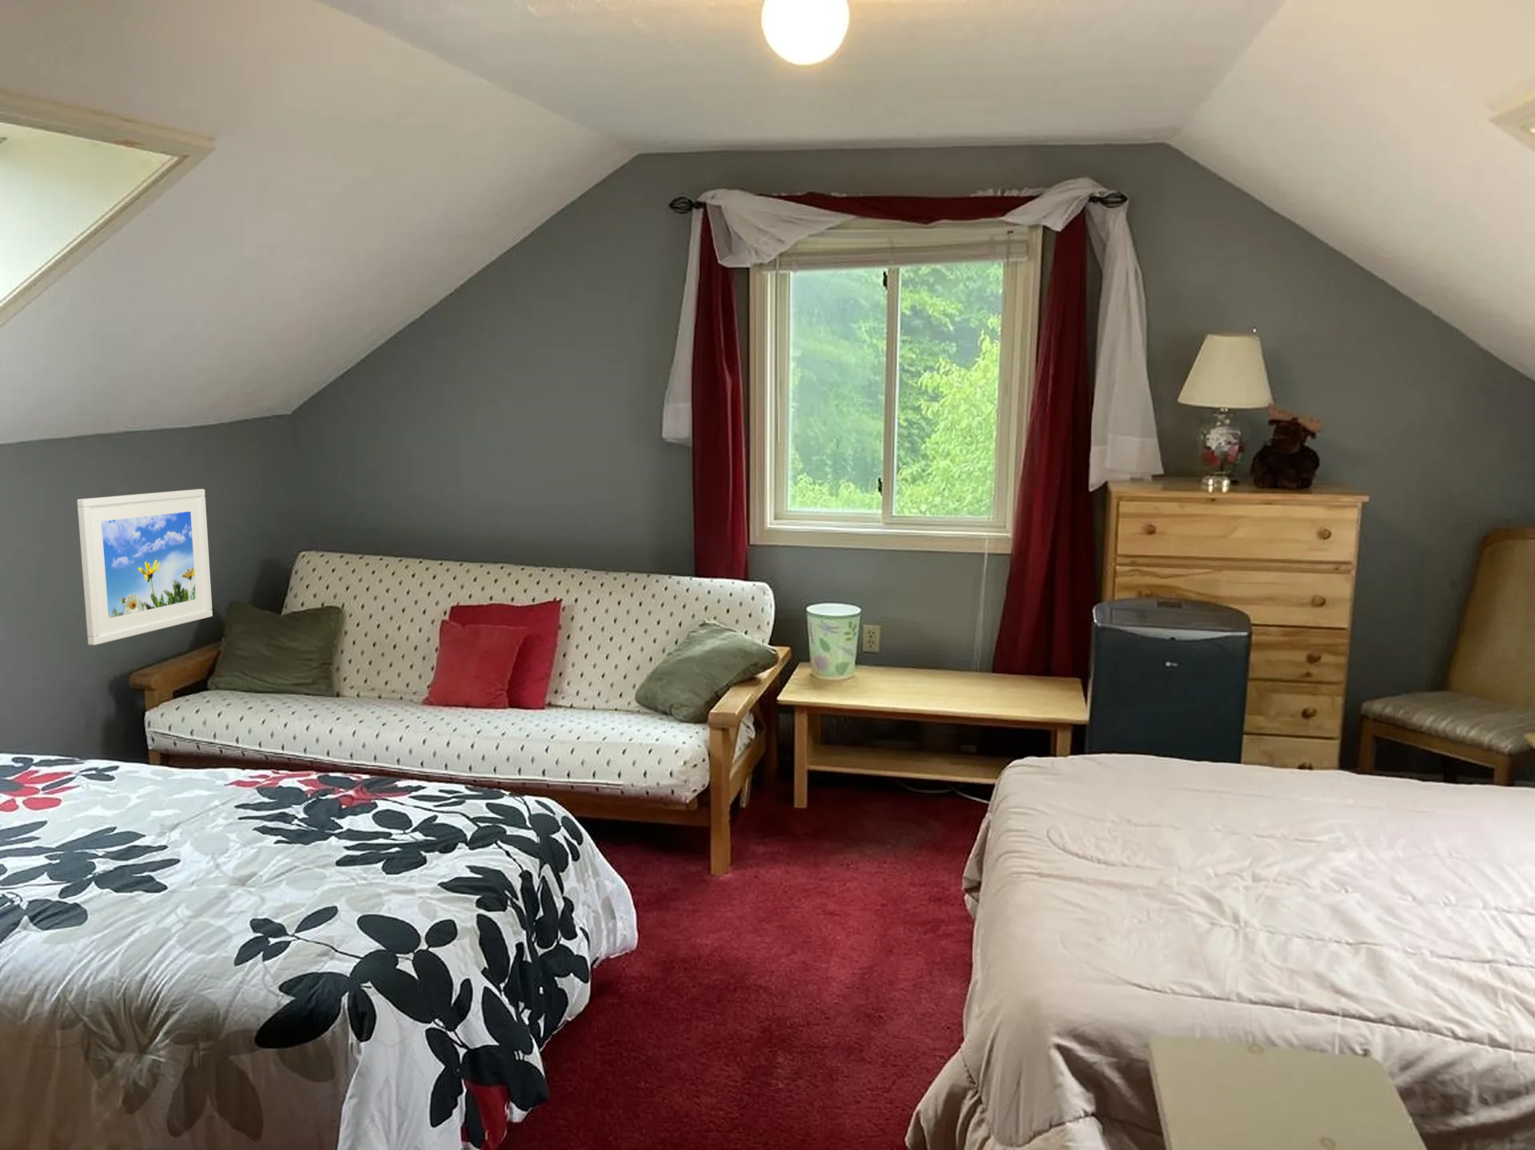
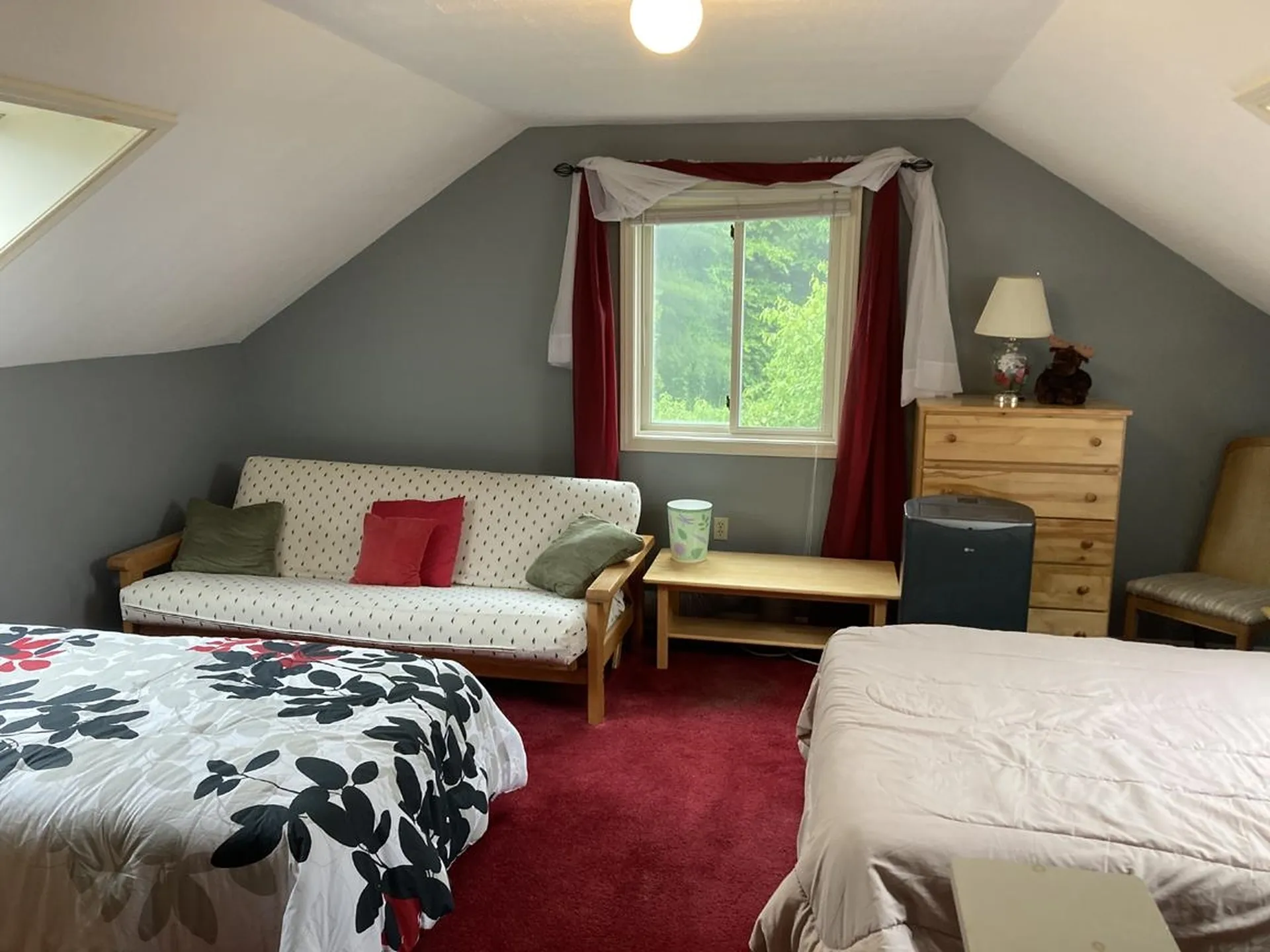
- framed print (150, 562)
